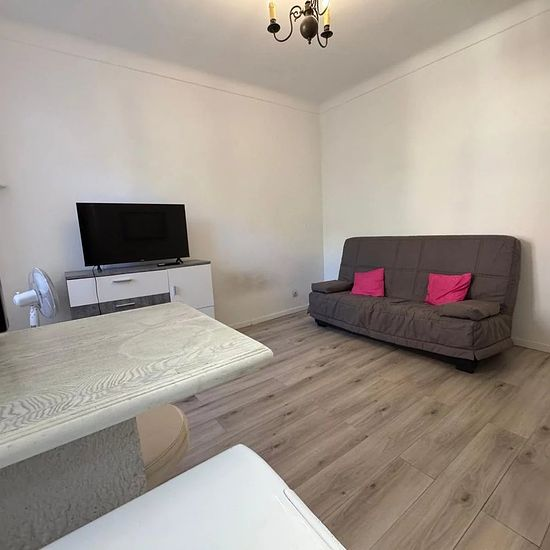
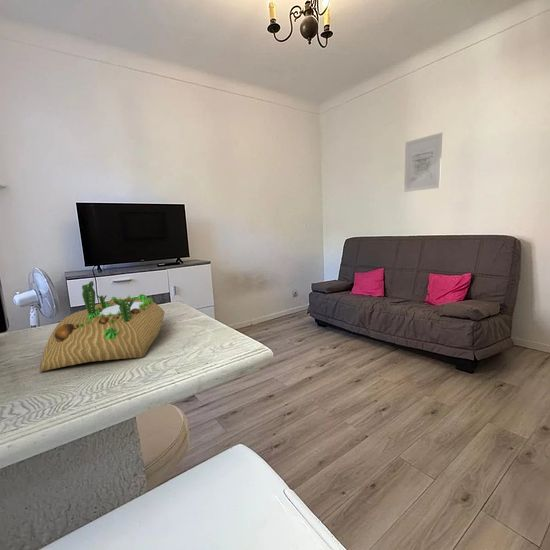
+ wall art (422, 164)
+ succulent planter (107, 310)
